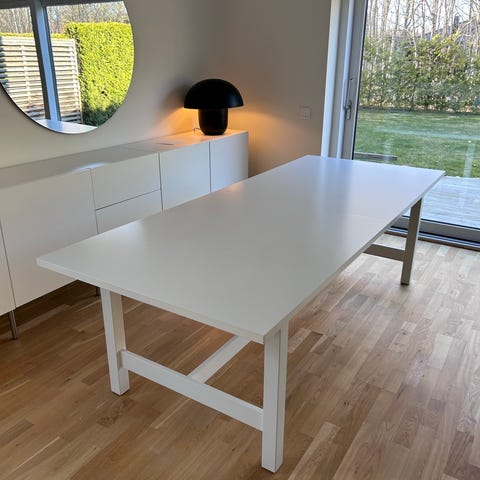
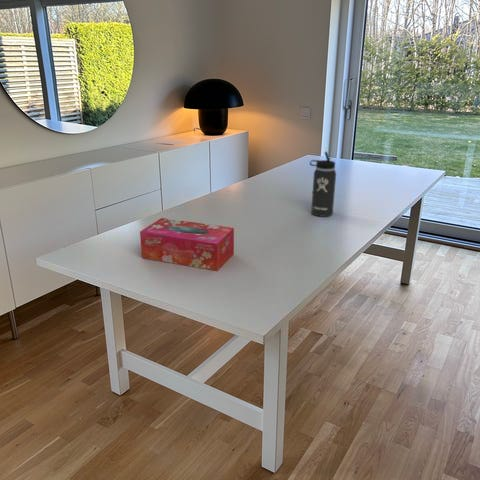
+ tissue box (187, 242)
+ thermos bottle (321, 183)
